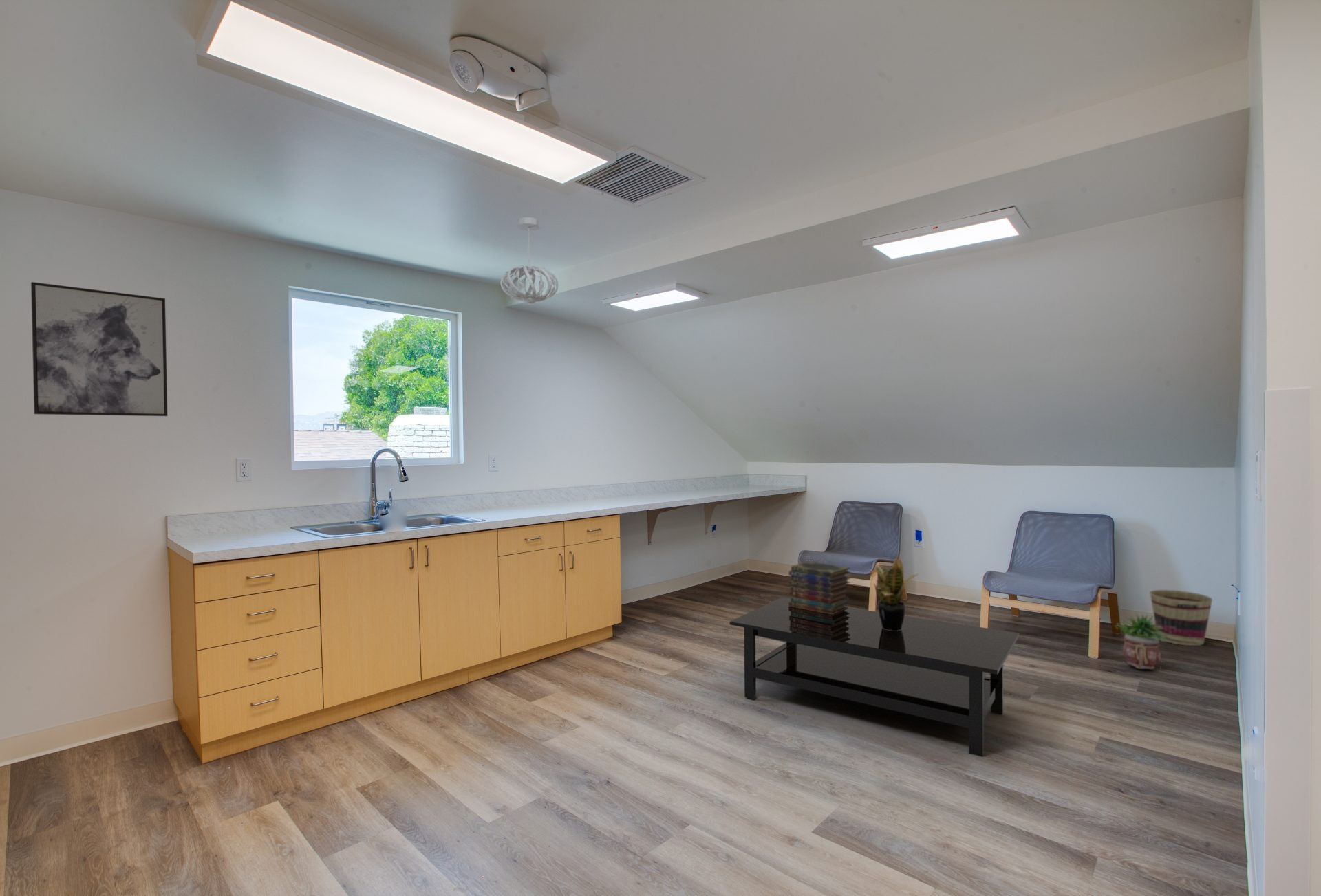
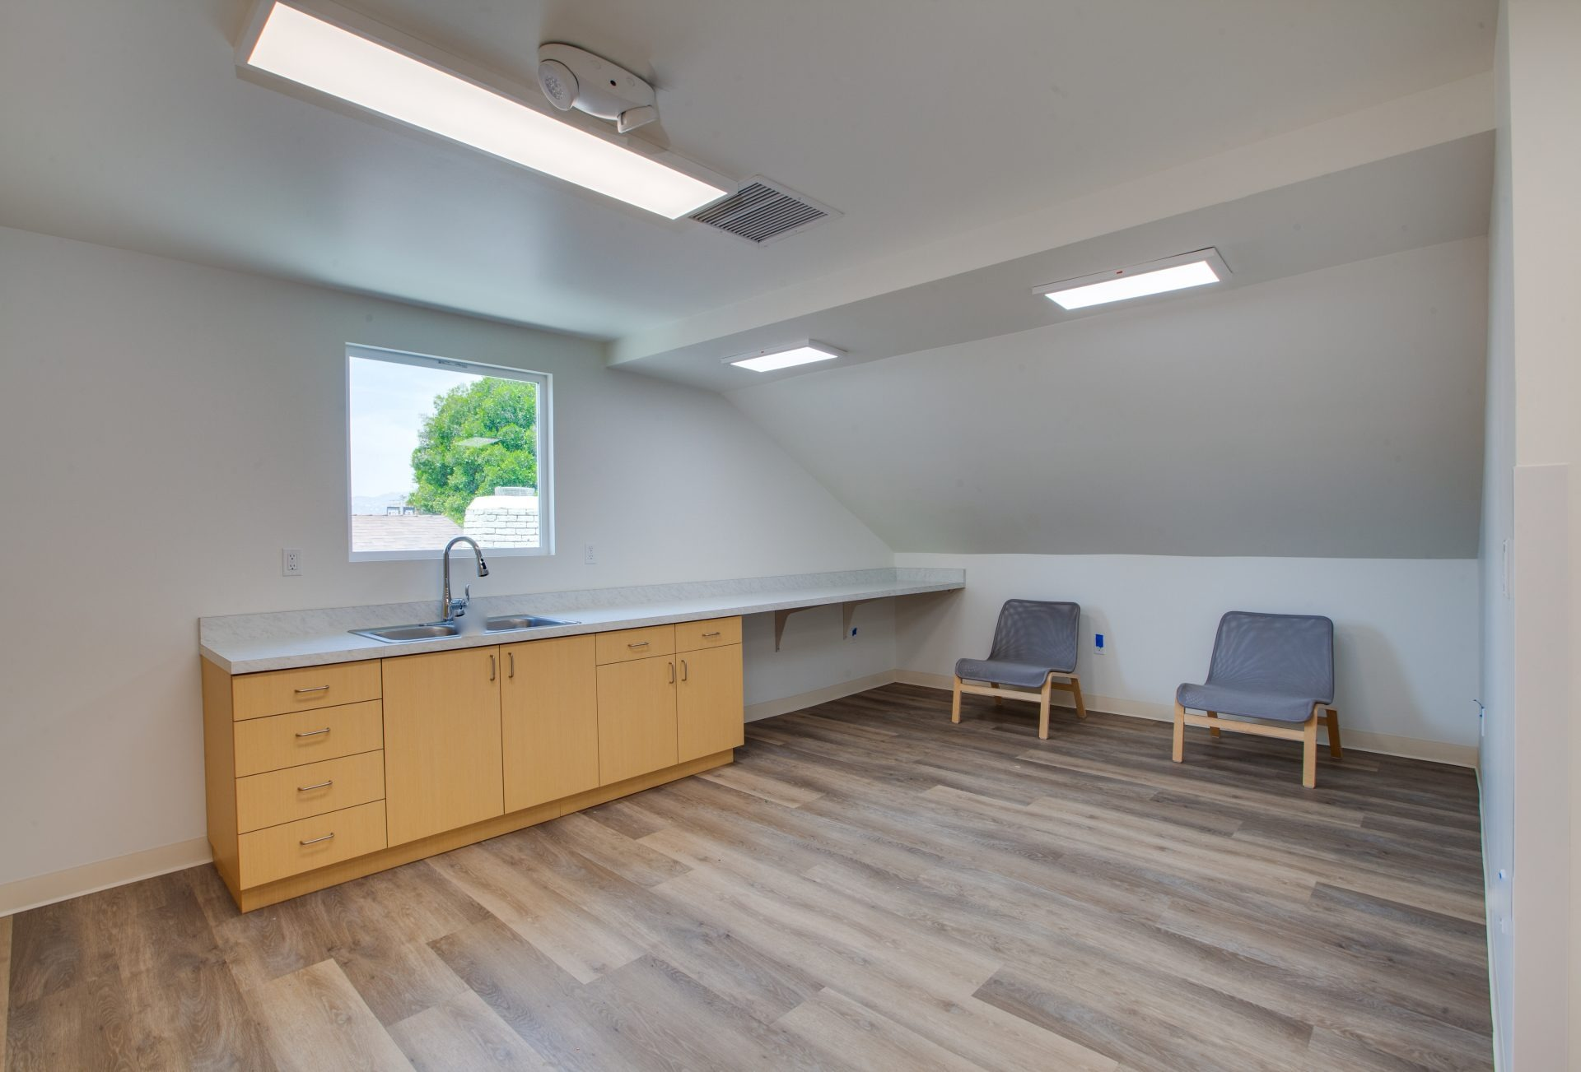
- potted plant (889, 591)
- wall art (103, 353)
- potted plant (1141, 640)
- coffee table (869, 666)
- book stack (819, 586)
- basket (1180, 618)
- pendant light (529, 263)
